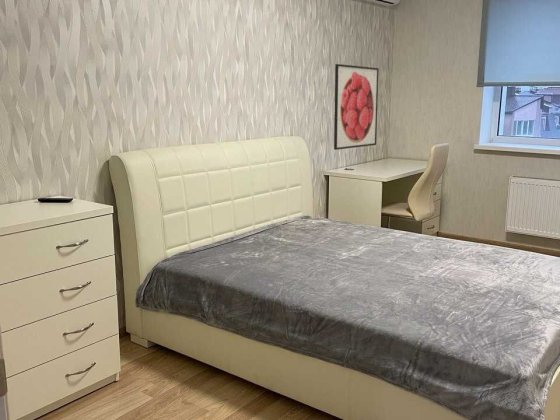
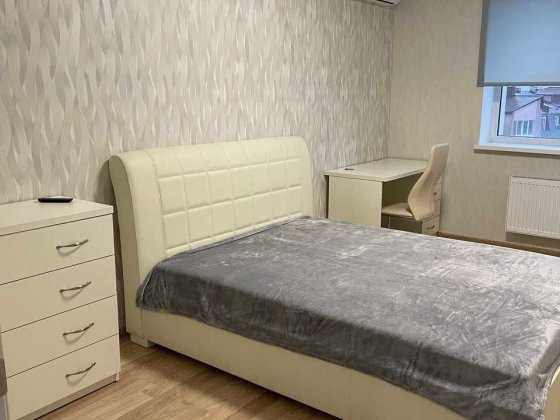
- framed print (357, 107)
